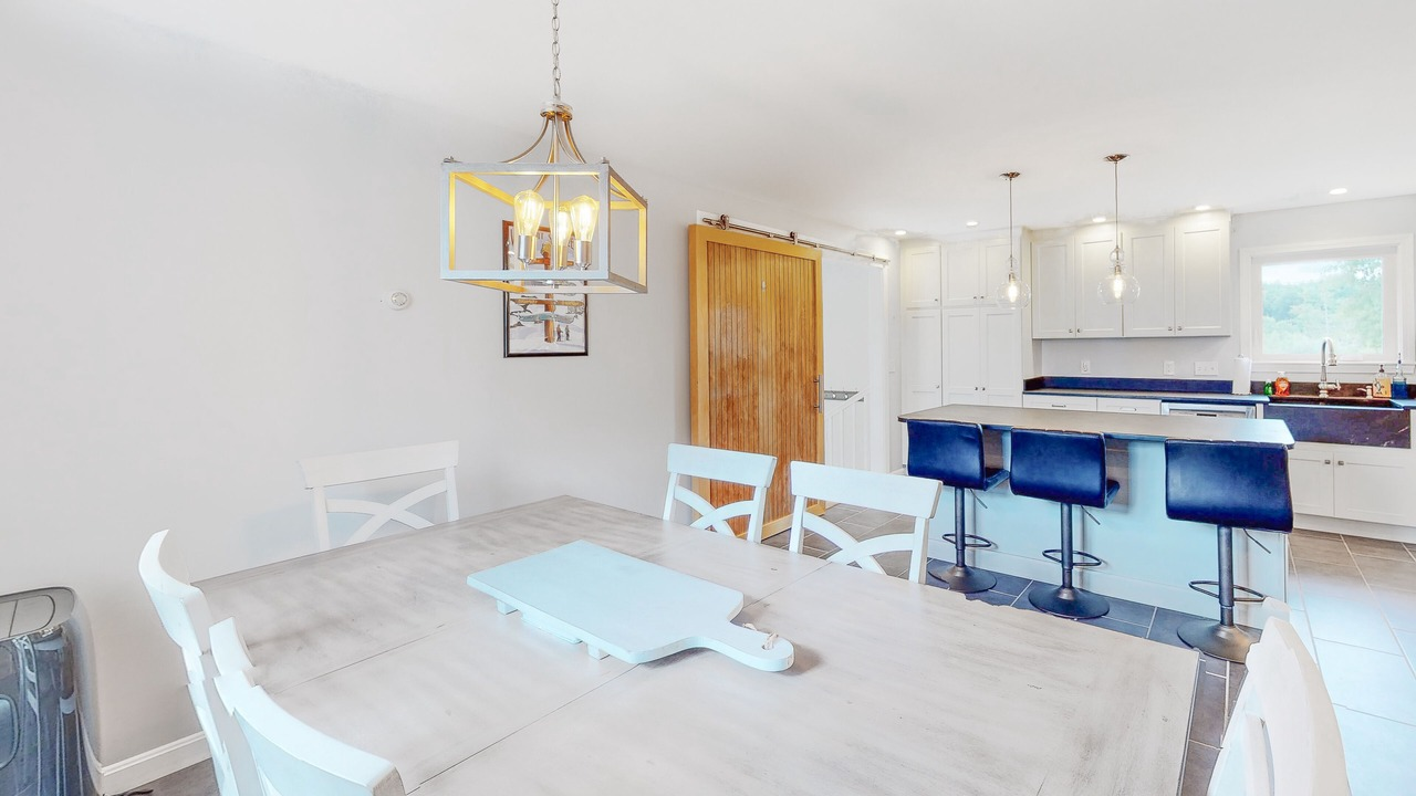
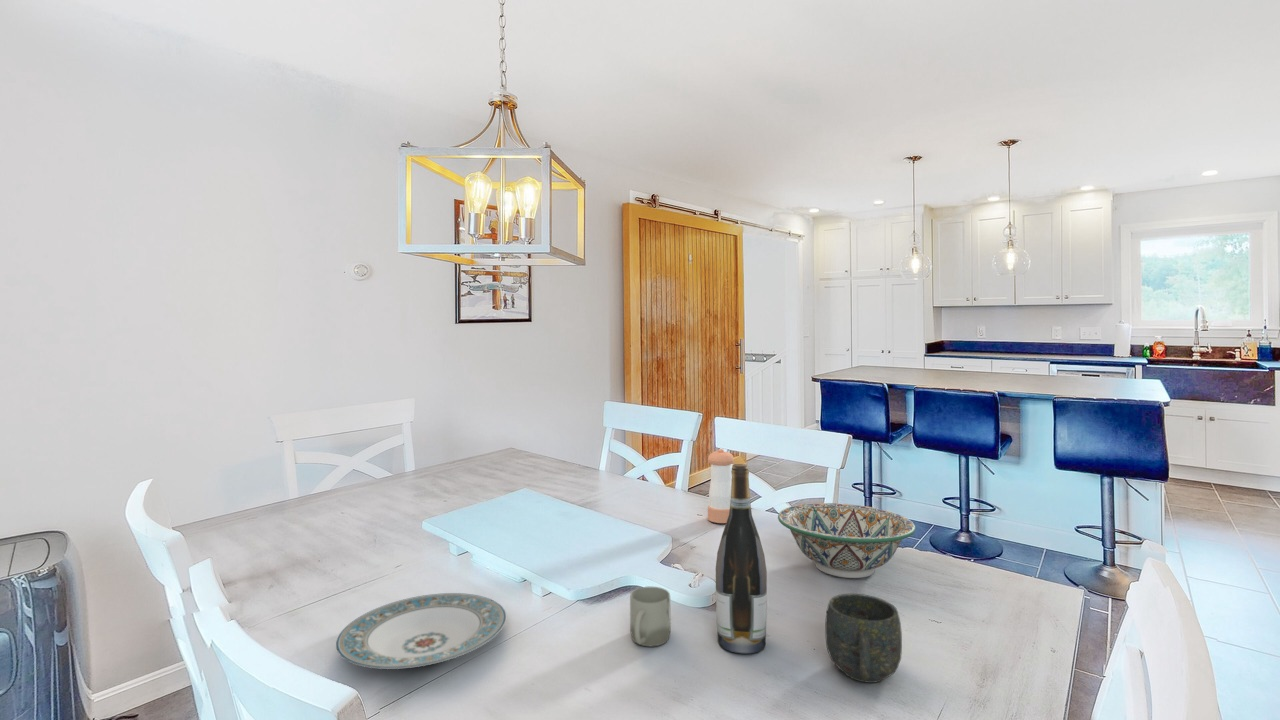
+ decorative bowl (844, 543)
+ cup (647, 619)
+ pepper shaker (721, 484)
+ wine bottle (740, 553)
+ plate (425, 635)
+ mug (863, 643)
